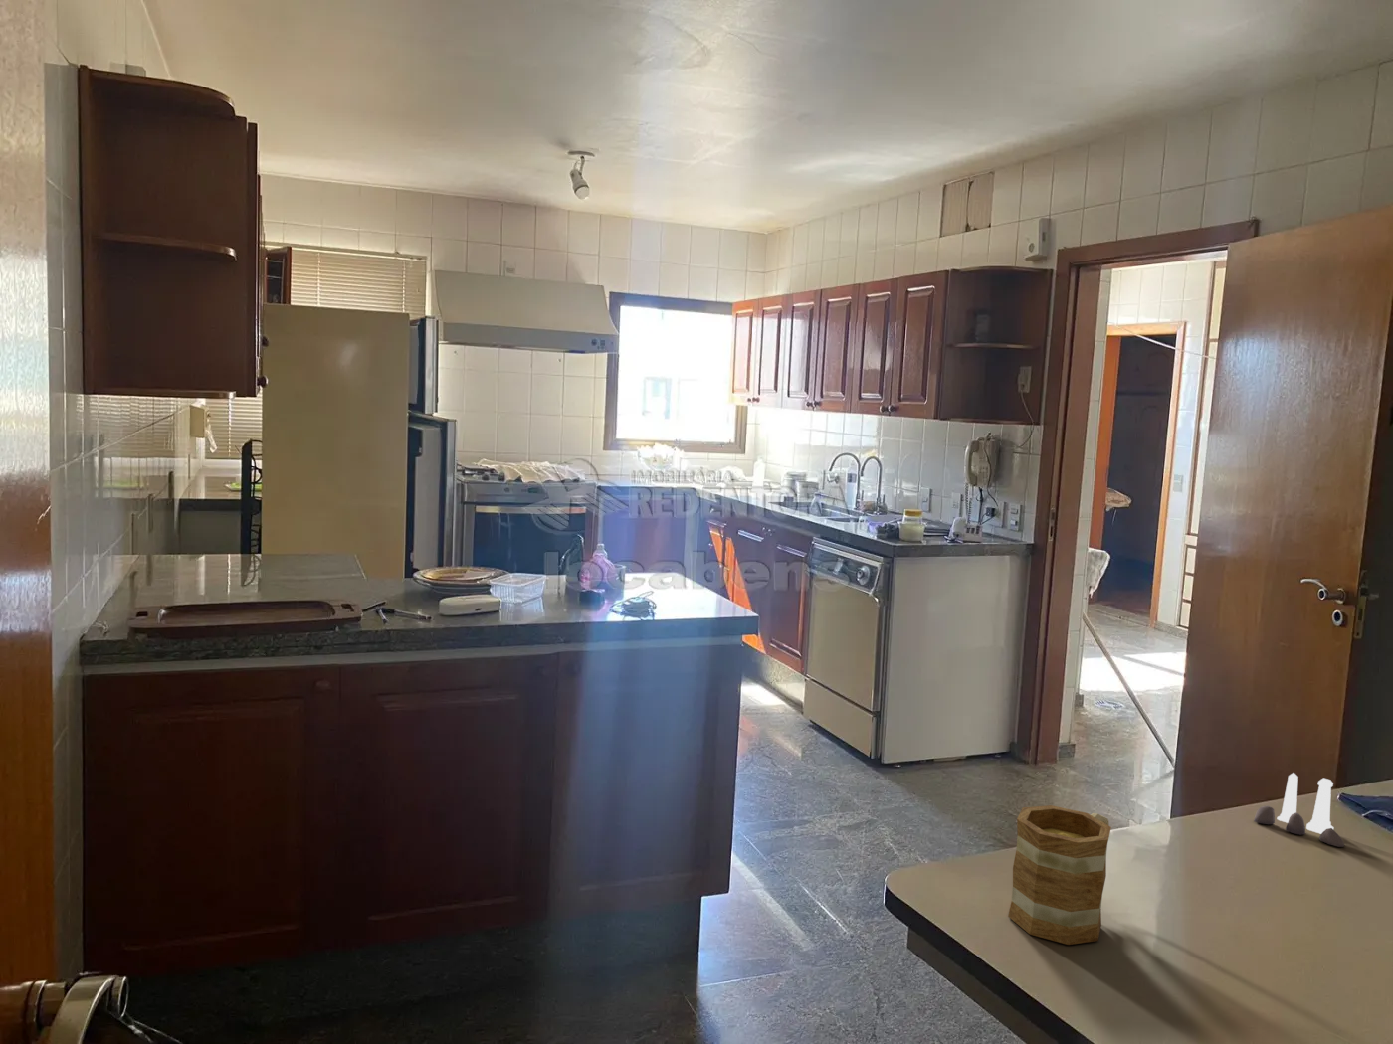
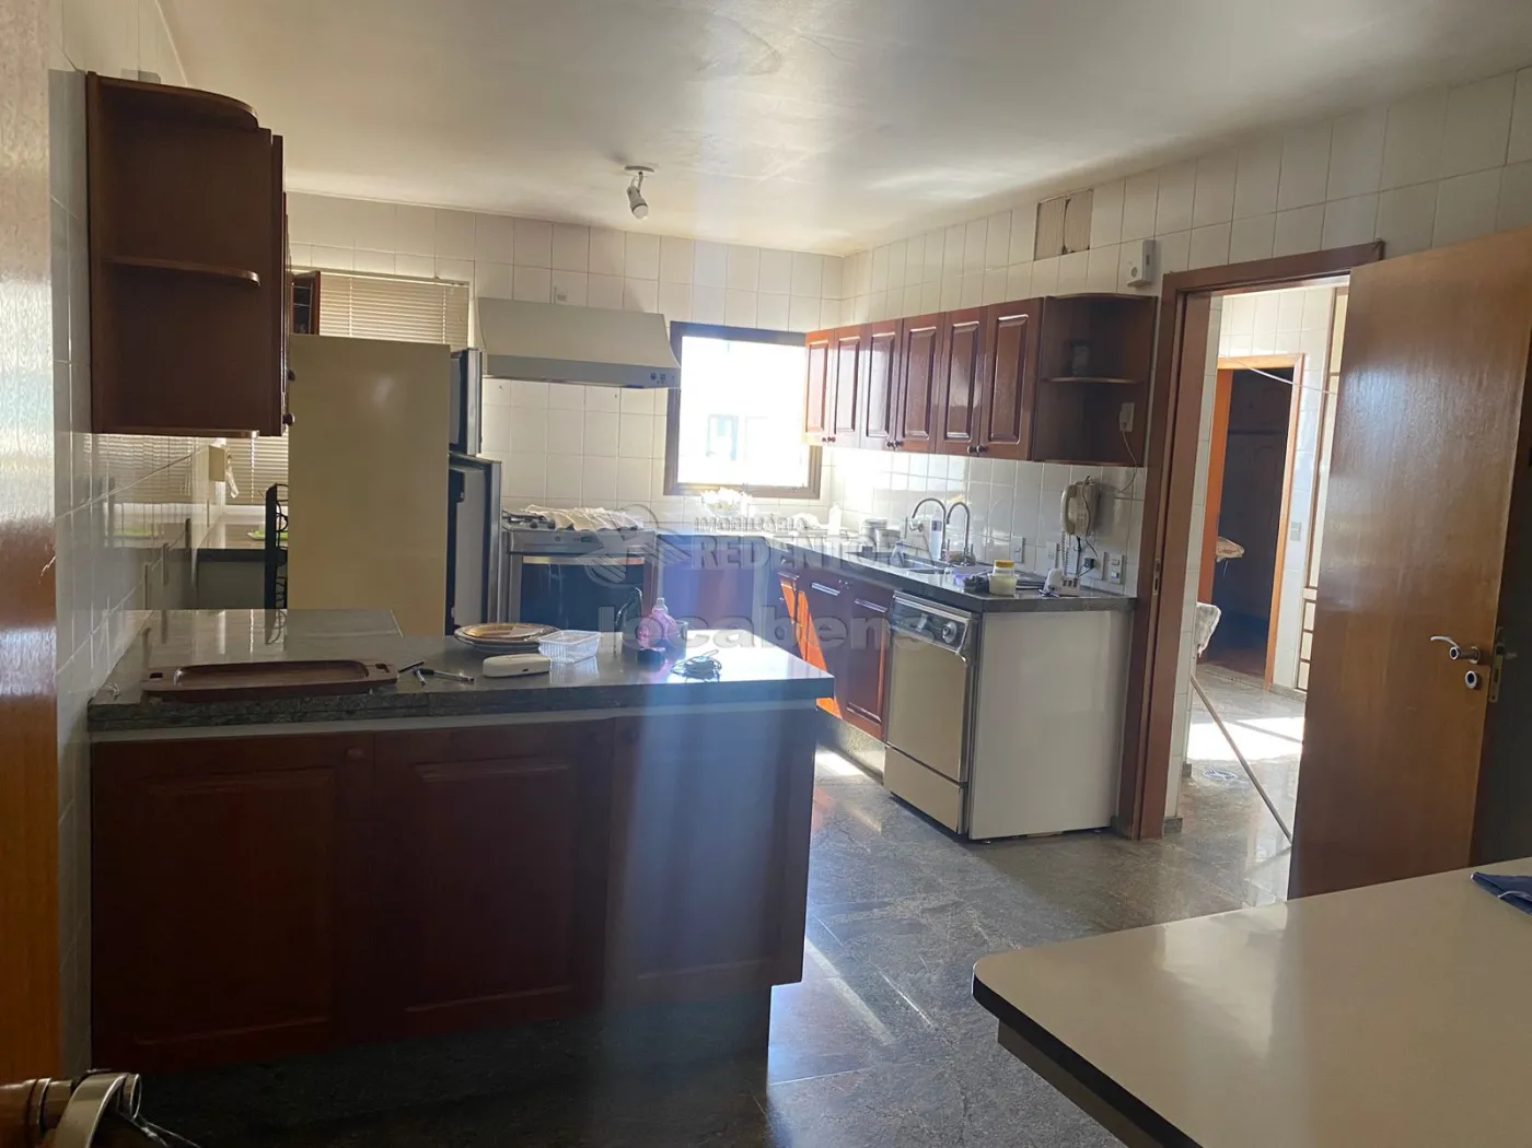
- salt and pepper shaker set (1314, 807)
- mug (1069, 866)
